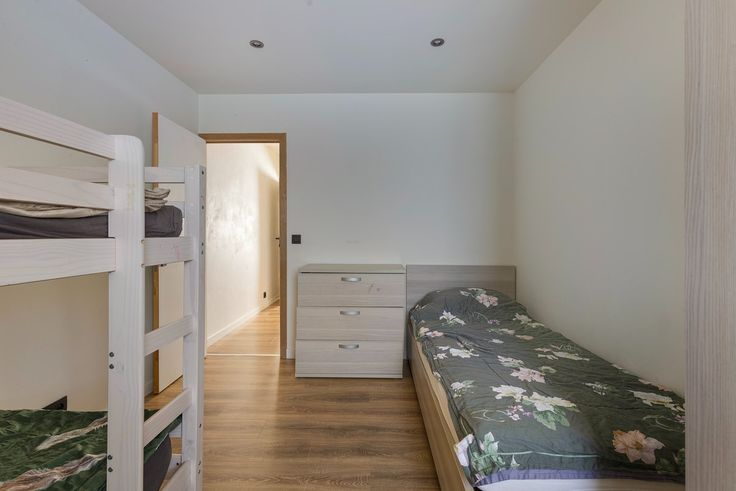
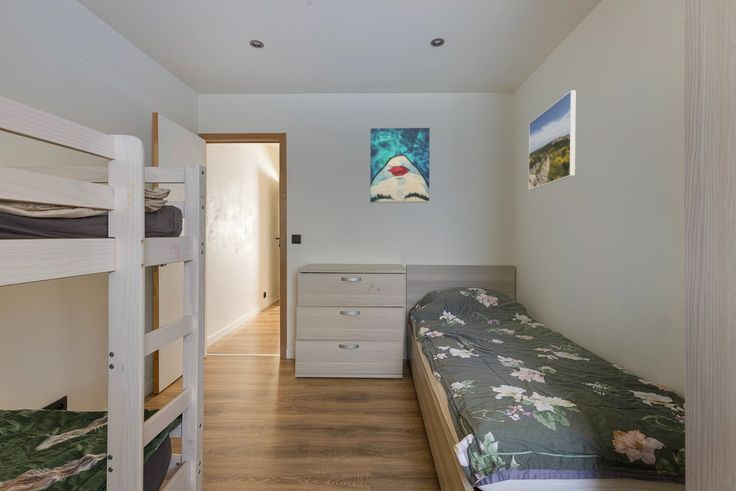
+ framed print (549, 146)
+ wall art (399, 165)
